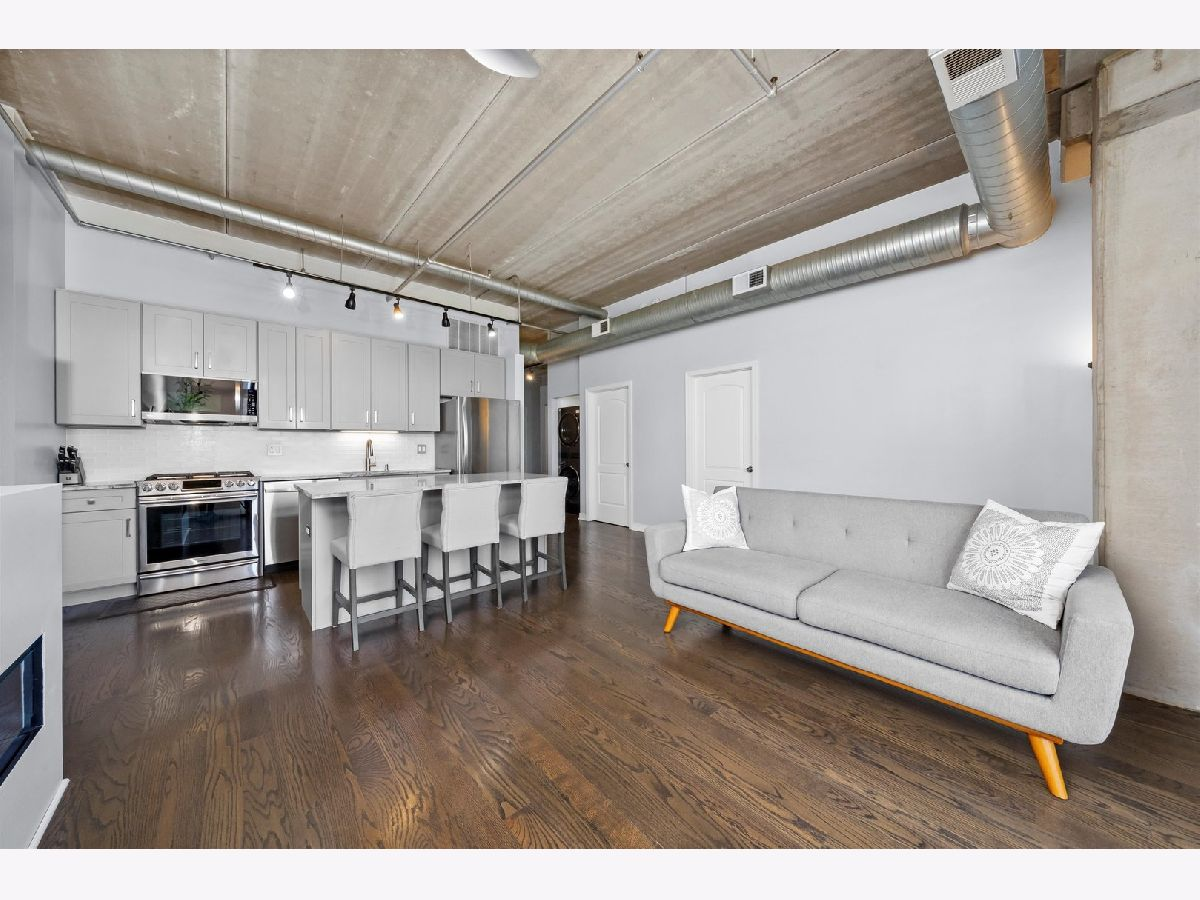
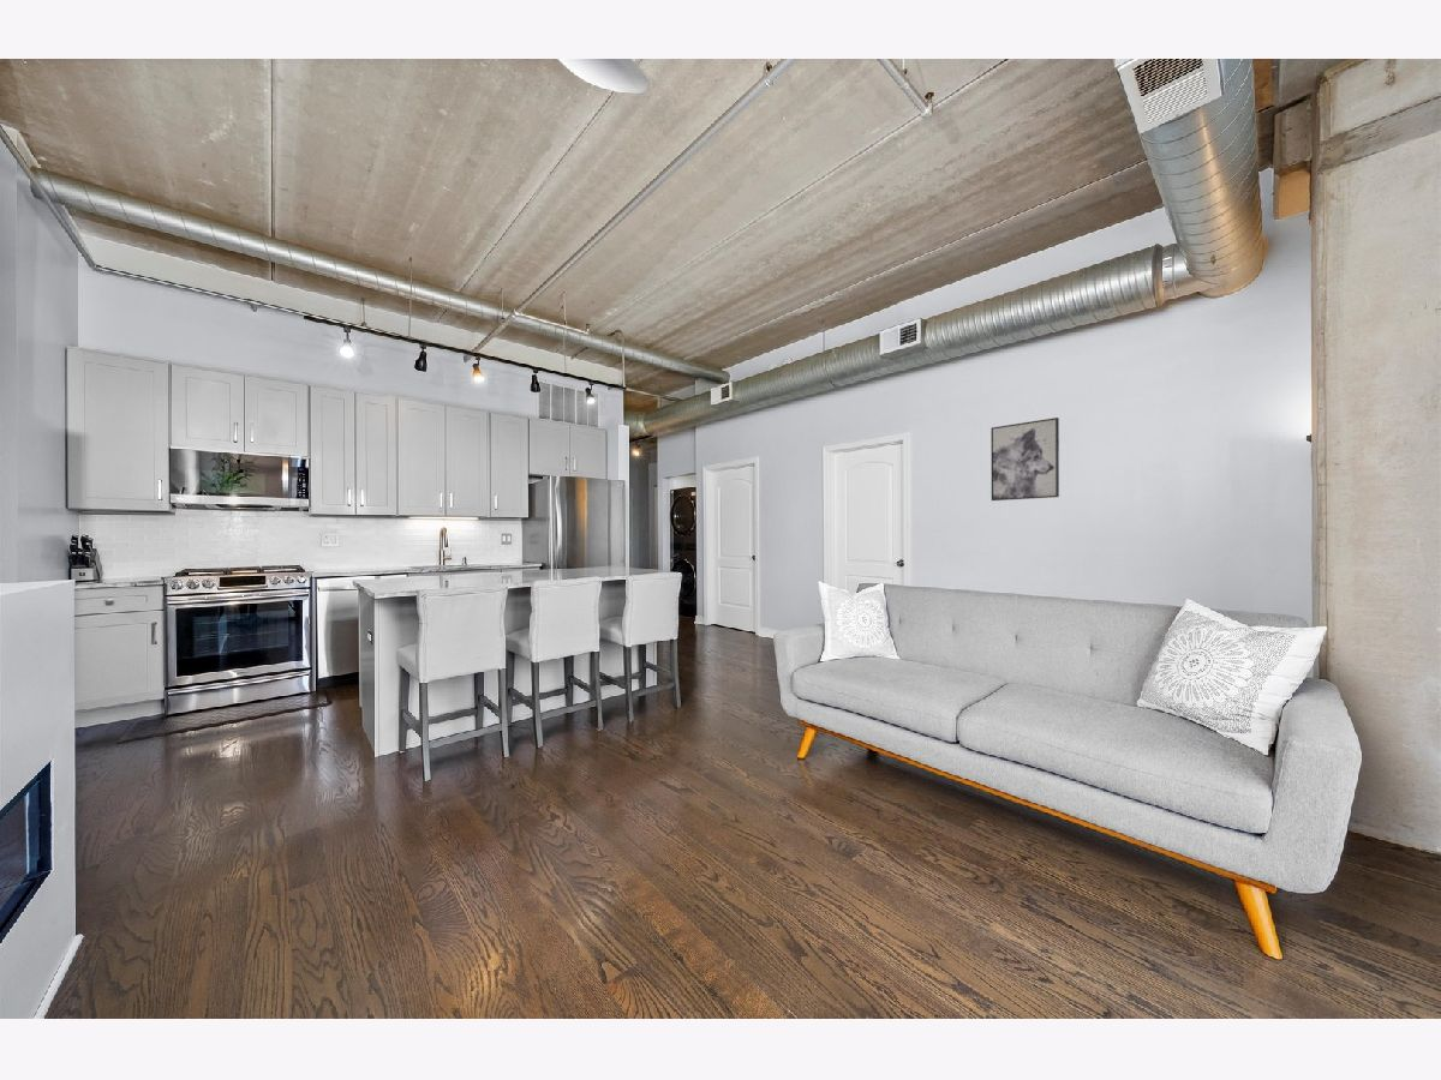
+ wall art (1023, 461)
